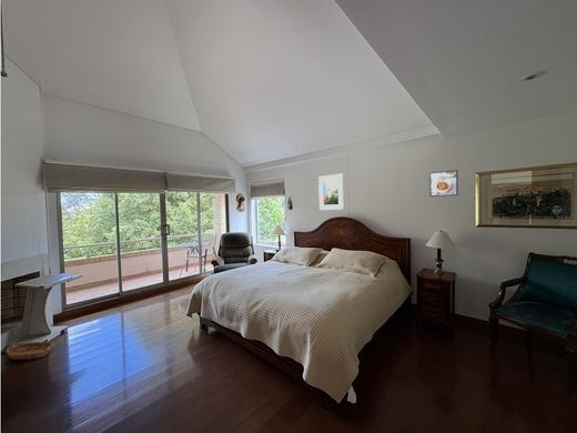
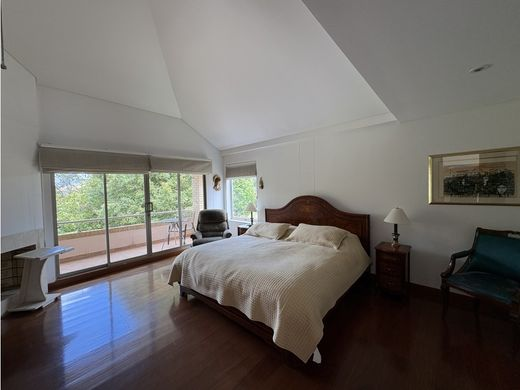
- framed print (443, 183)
- basket (30, 349)
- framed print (331, 192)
